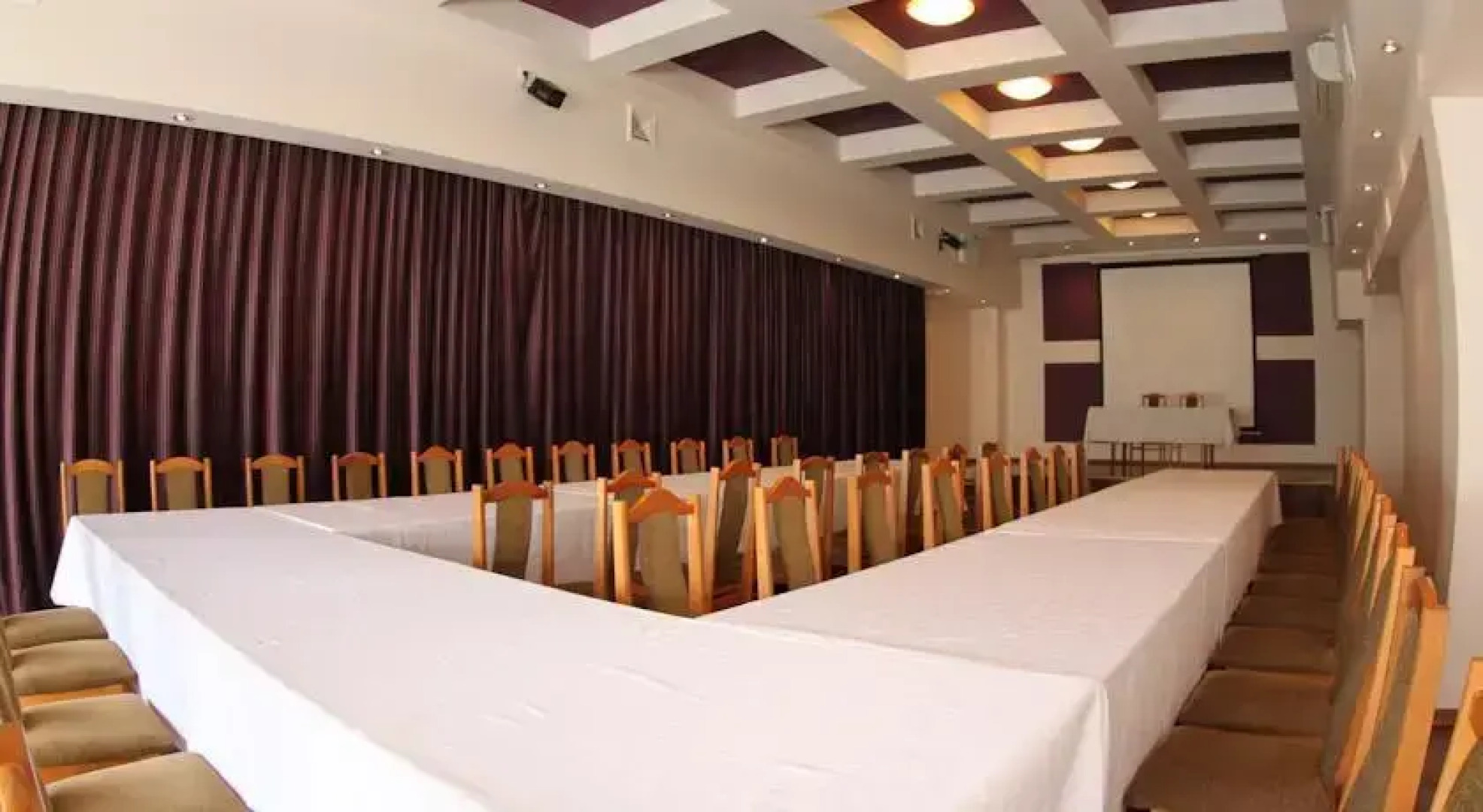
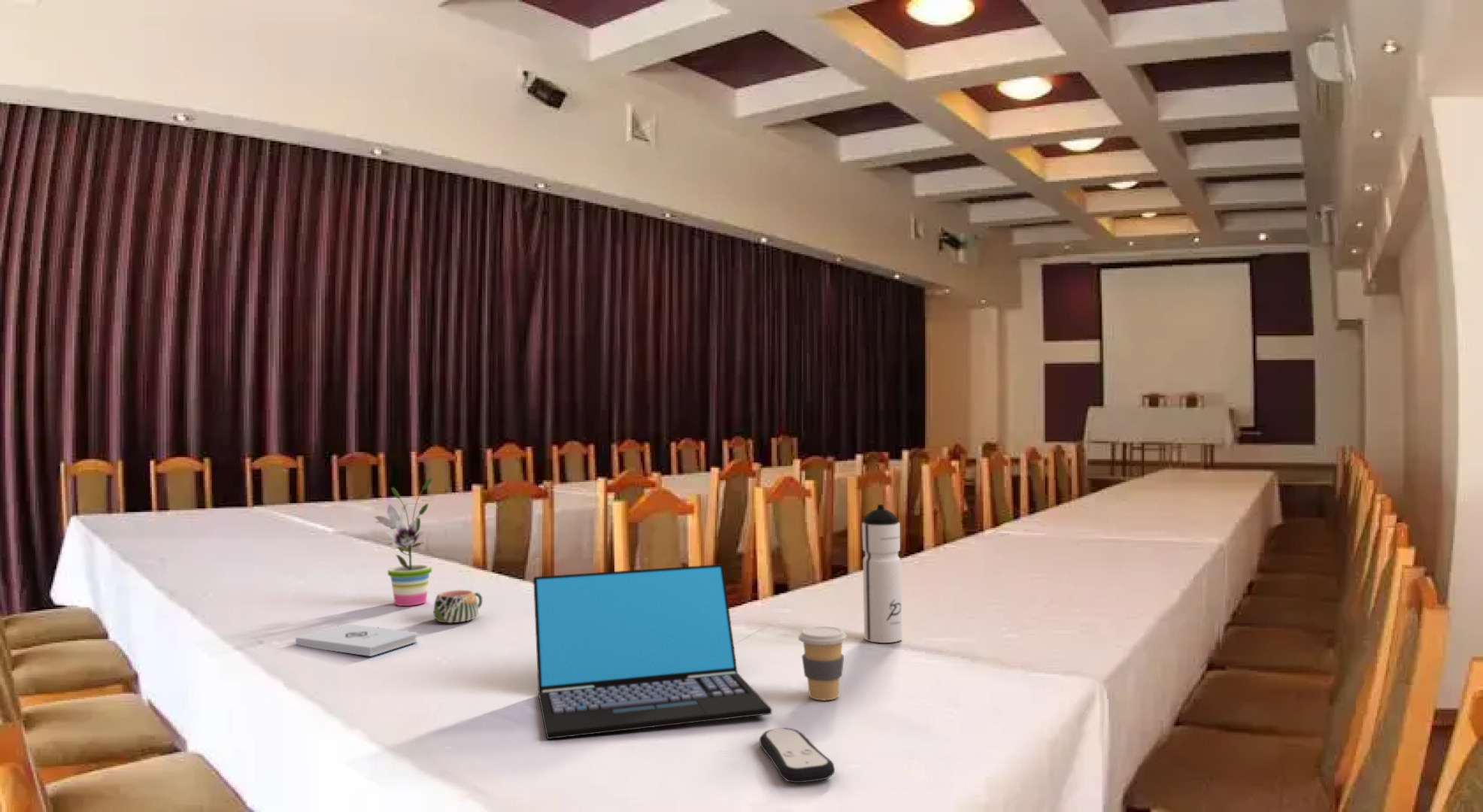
+ remote control (793, 753)
+ water bottle (881, 571)
+ notepad (358, 639)
+ laptop (644, 641)
+ mug (460, 605)
+ coffee cup (823, 663)
+ potted plant (400, 541)
